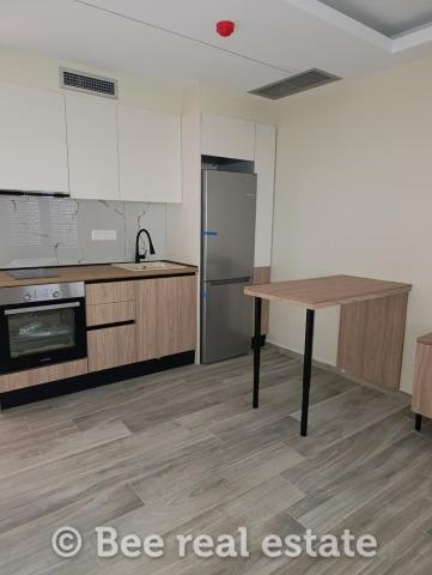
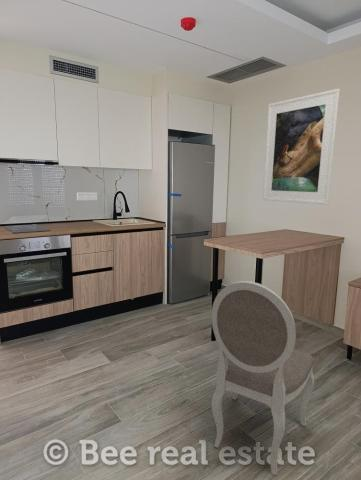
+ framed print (296, 151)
+ dining chair (260, 356)
